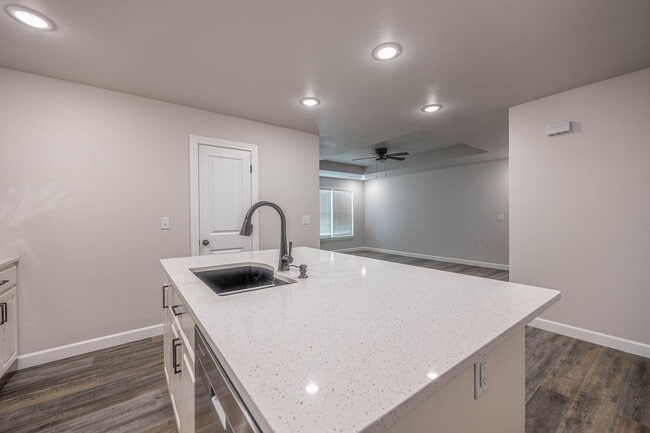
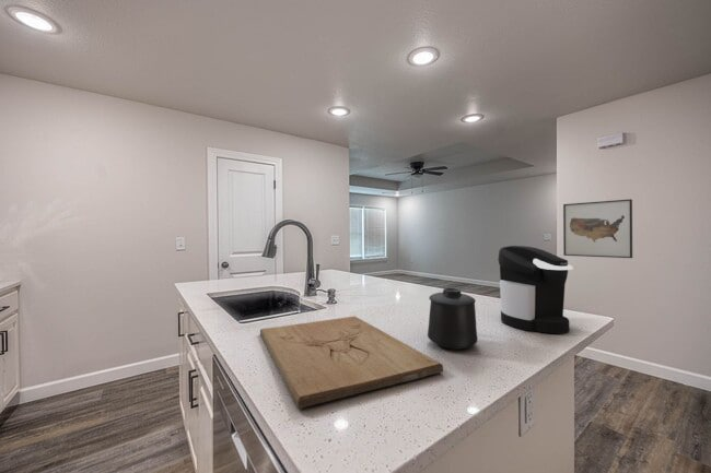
+ mug (447, 315)
+ wall art (595, 228)
+ coffee maker (535, 285)
+ cutting board (336, 346)
